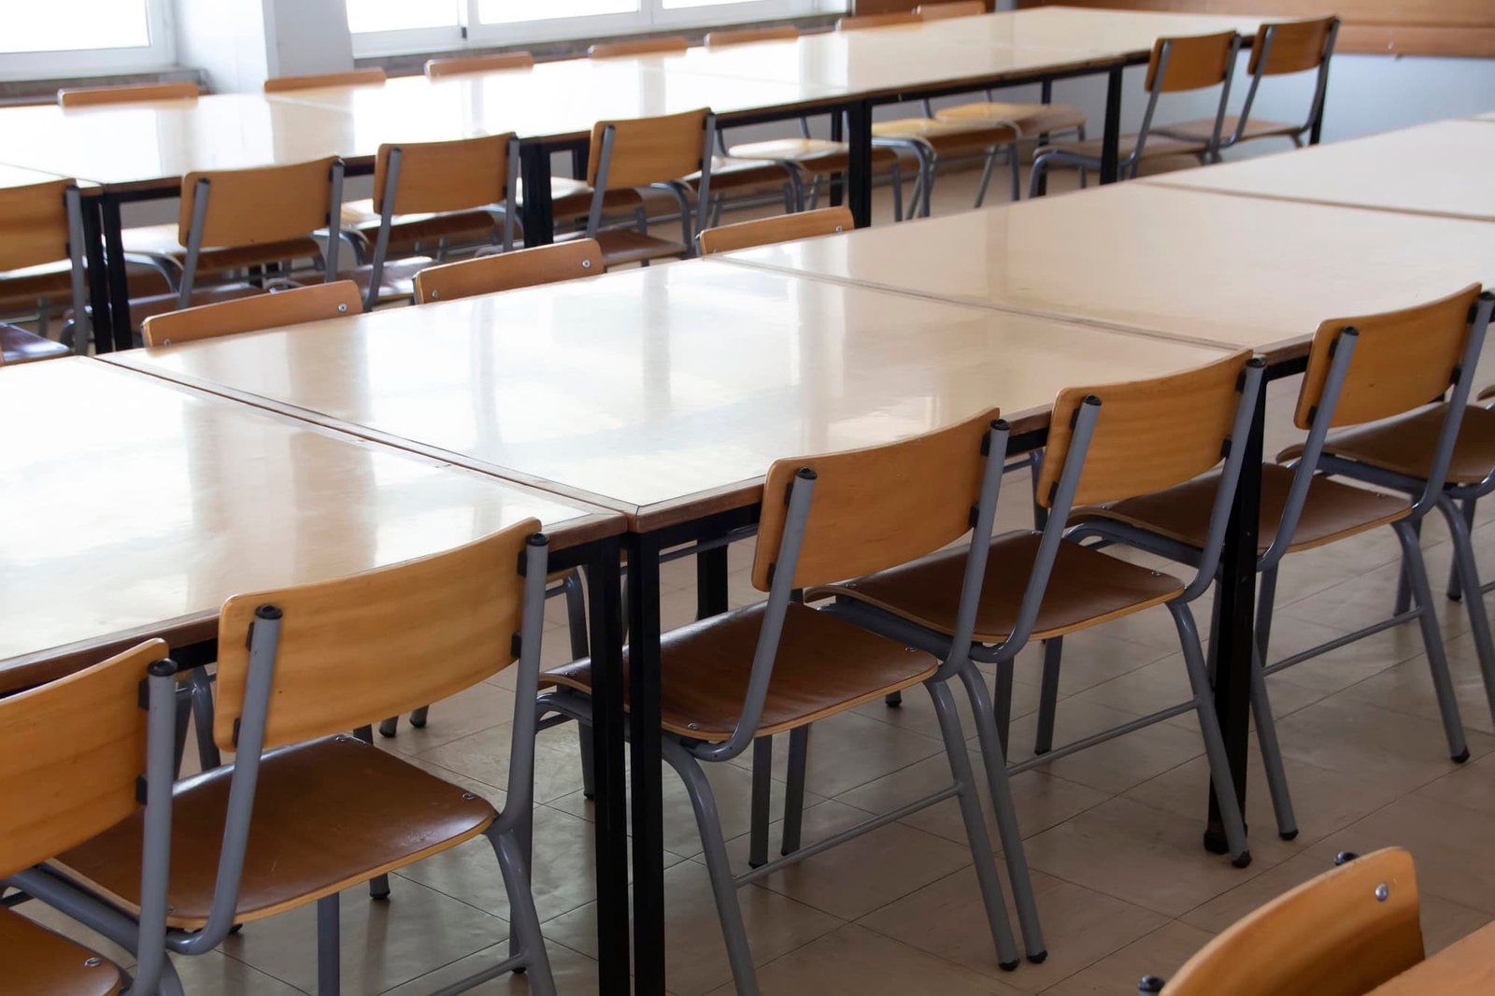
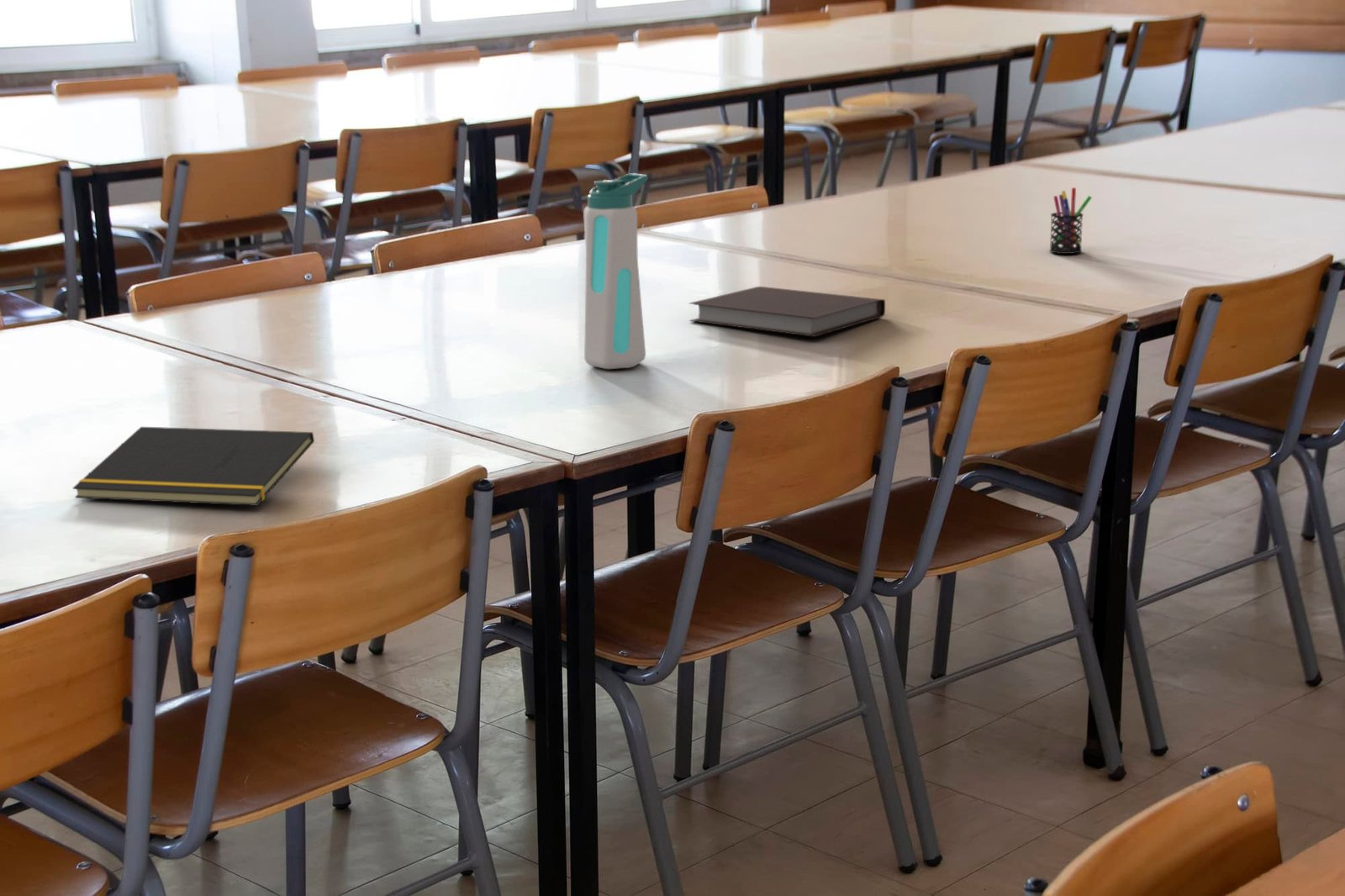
+ notepad (197, 464)
+ notebook (787, 309)
+ pen holder (1071, 219)
+ water bottle (615, 271)
